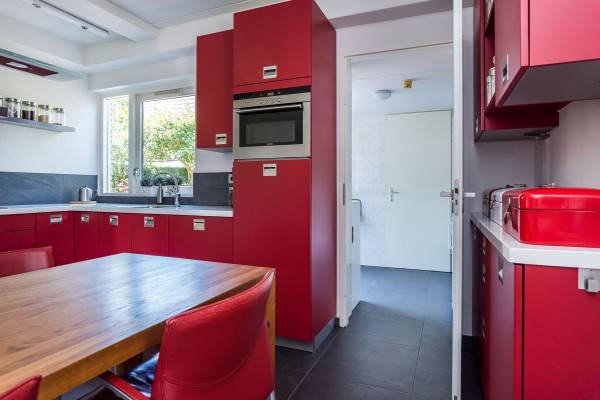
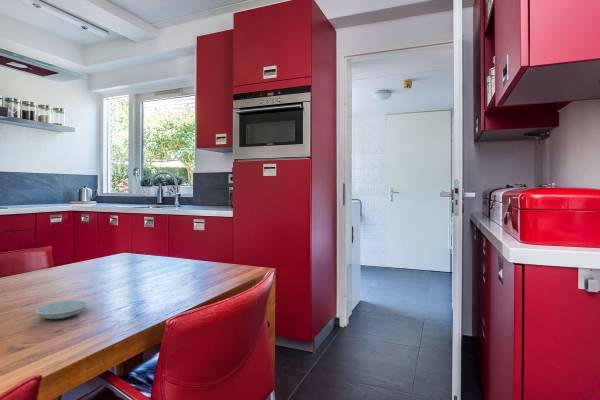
+ saucer (62, 311)
